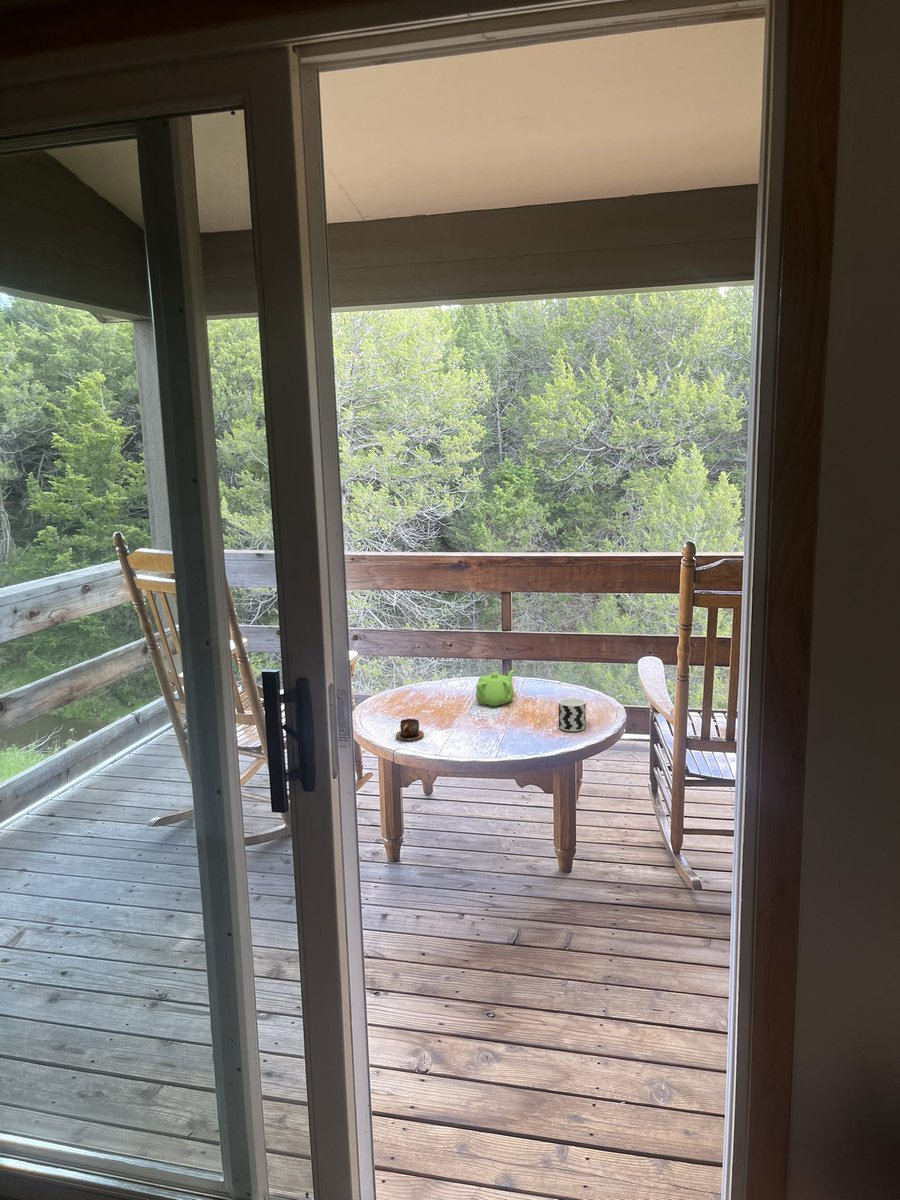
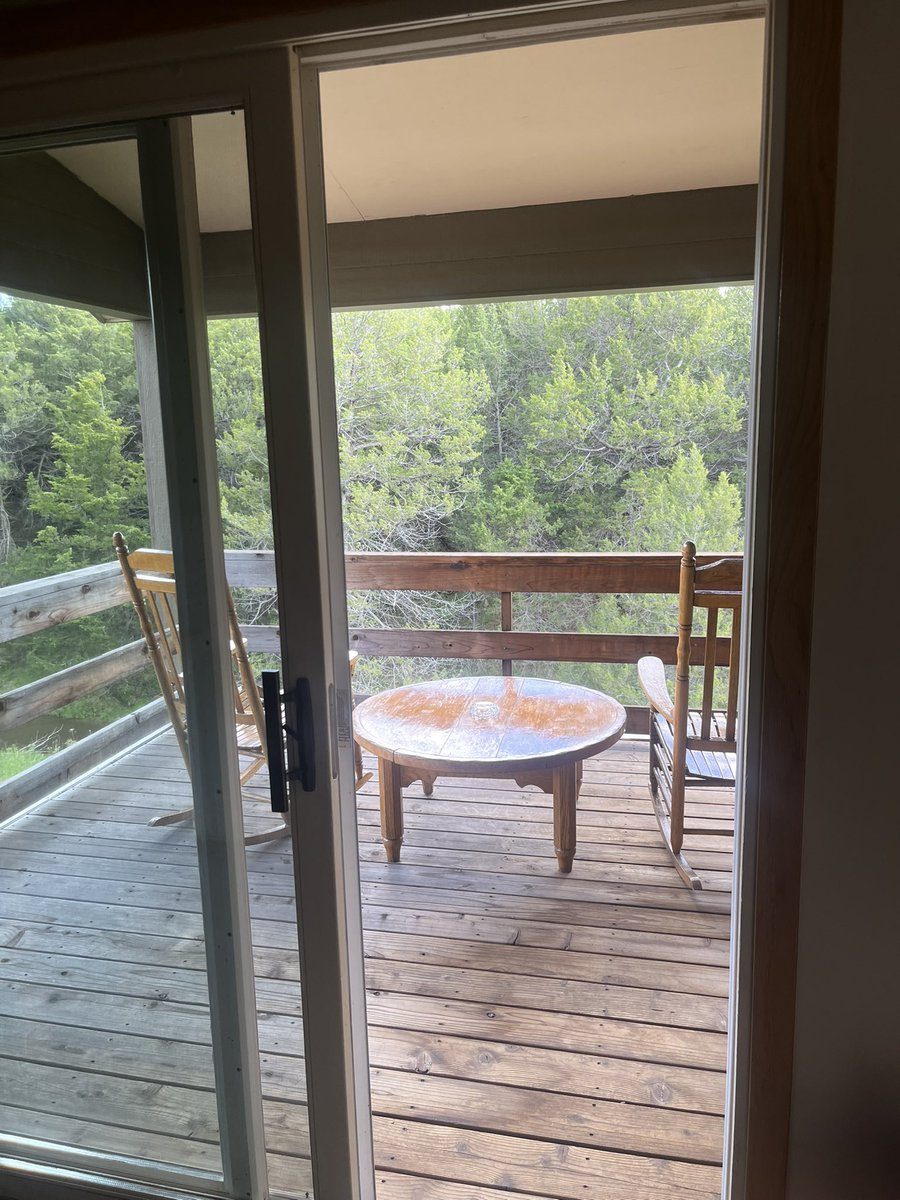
- cup (574, 713)
- cup (409, 729)
- teapot (496, 687)
